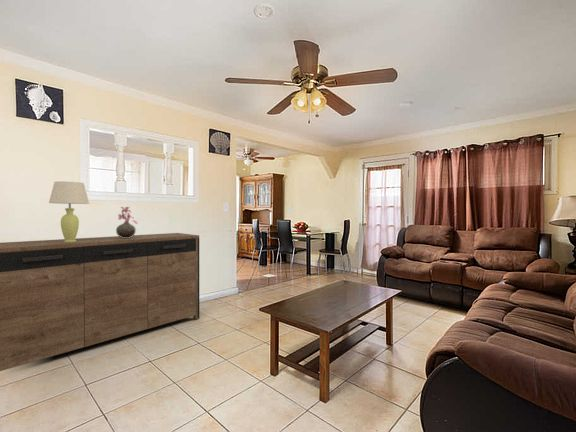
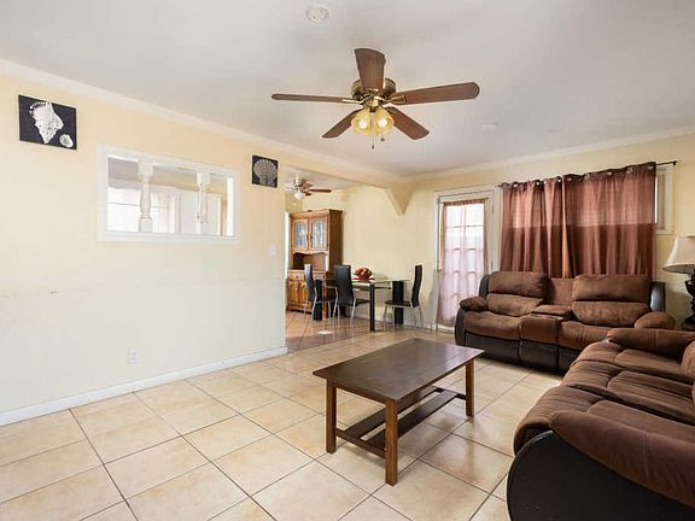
- table lamp (69, 211)
- sideboard (109, 287)
- vase (126, 222)
